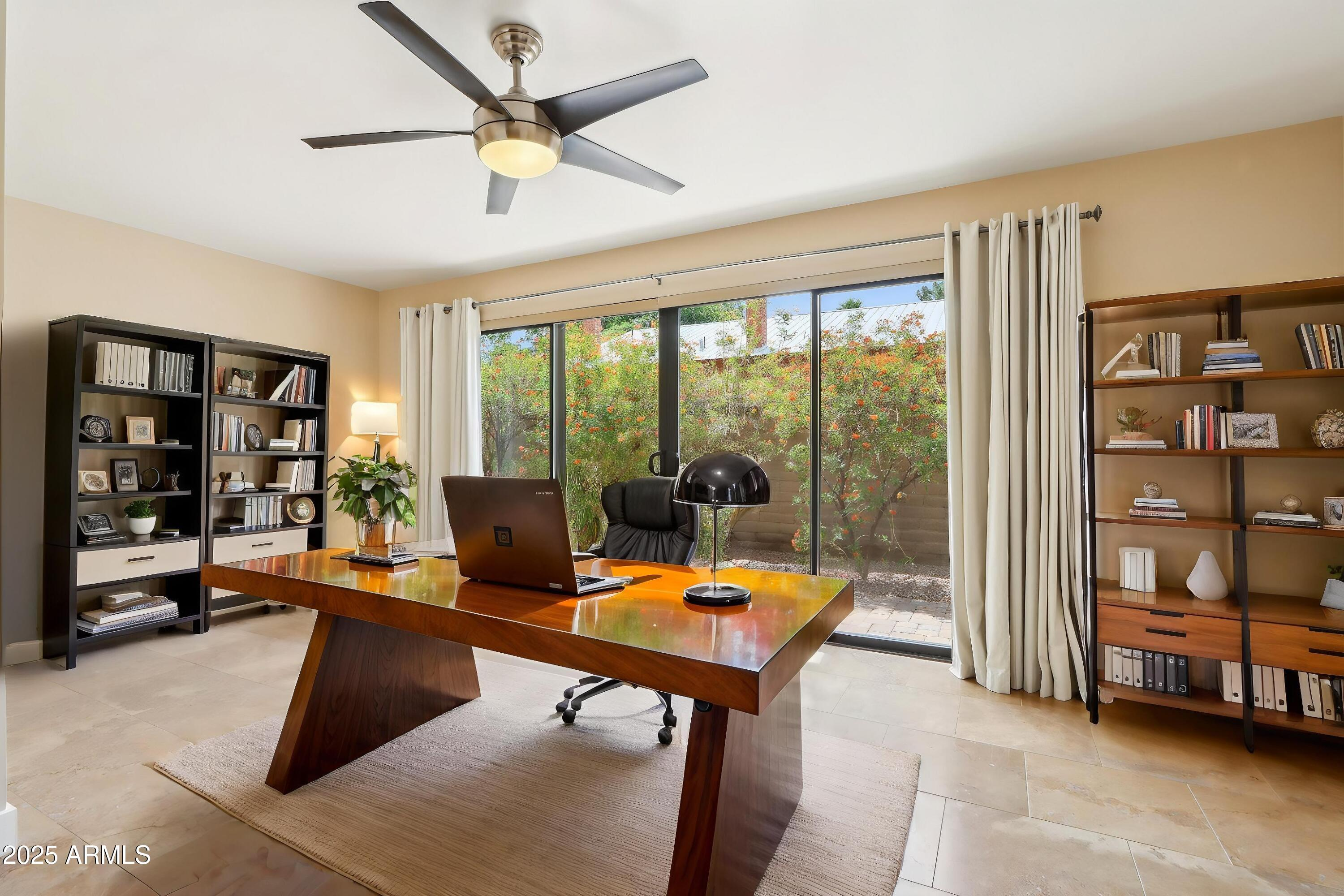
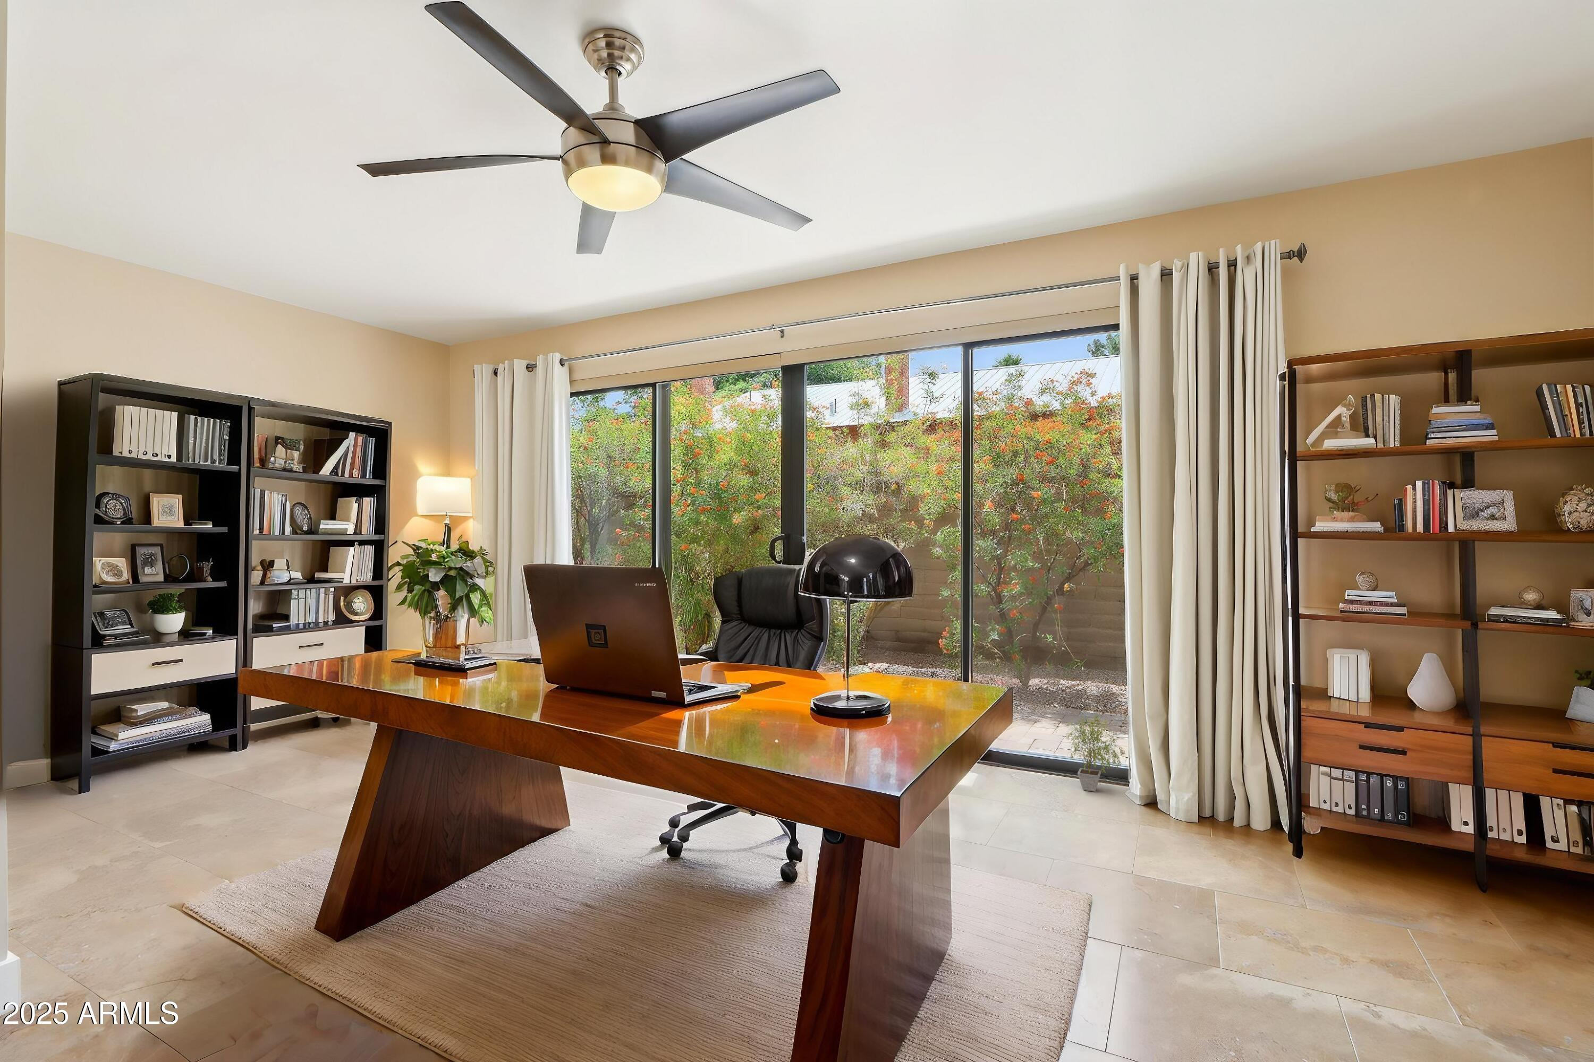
+ potted plant (1094, 749)
